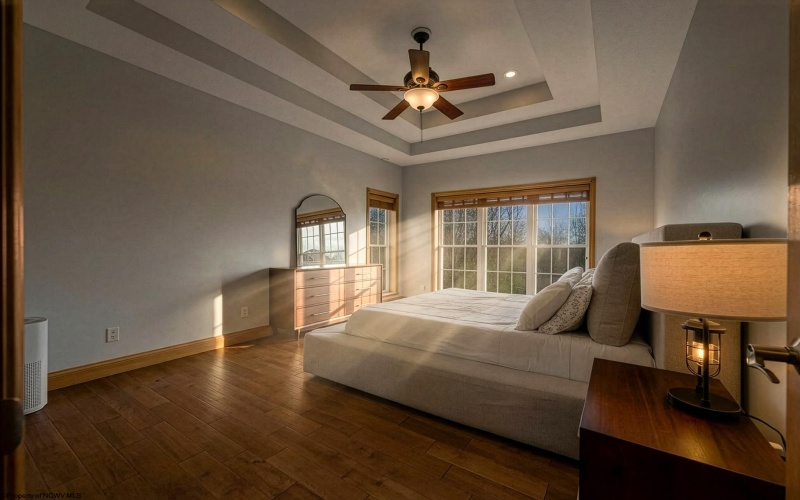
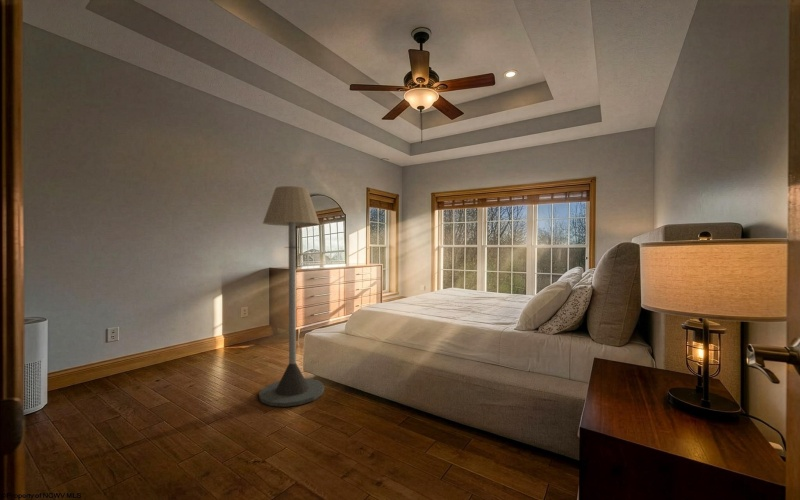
+ floor lamp (292, 291)
